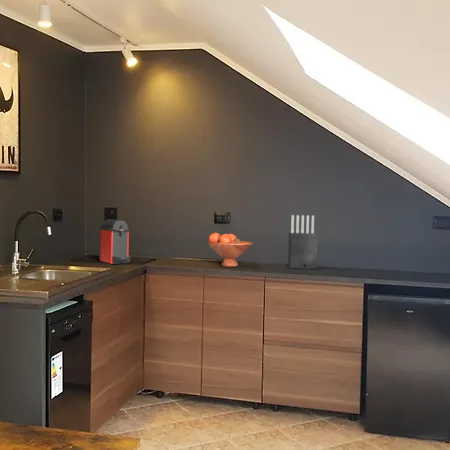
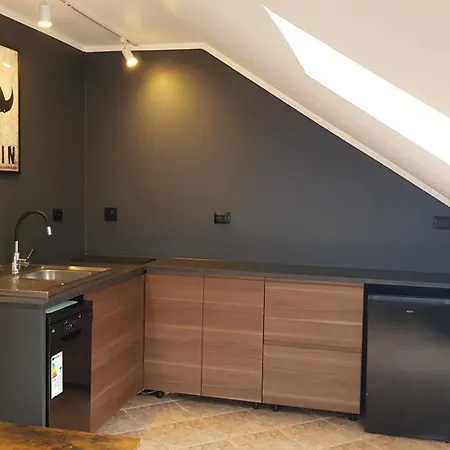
- coffee maker (114, 240)
- fruit bowl (229, 249)
- knife block (303, 241)
